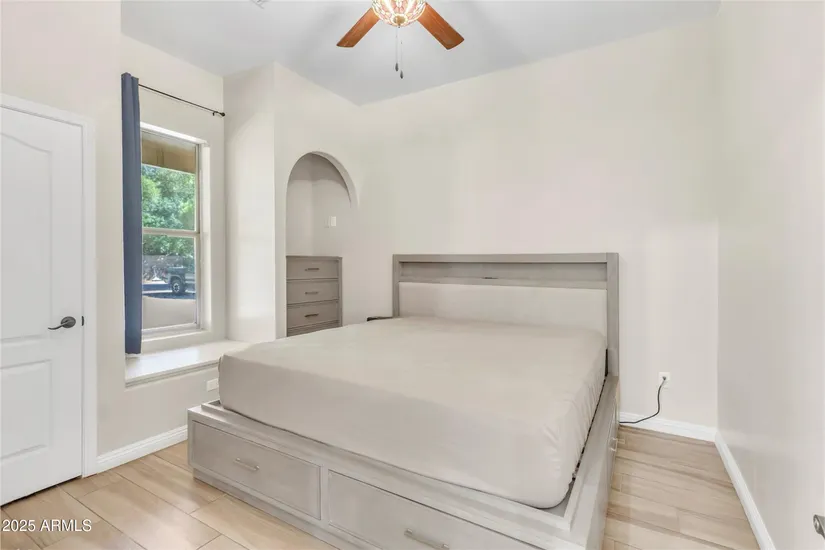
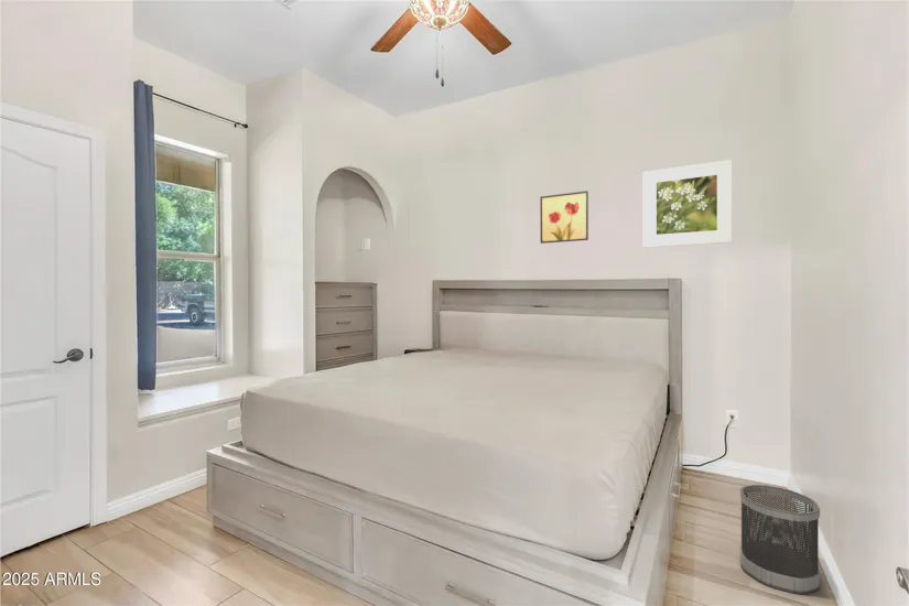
+ wastebasket (778, 534)
+ wall art (563, 217)
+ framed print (685, 205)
